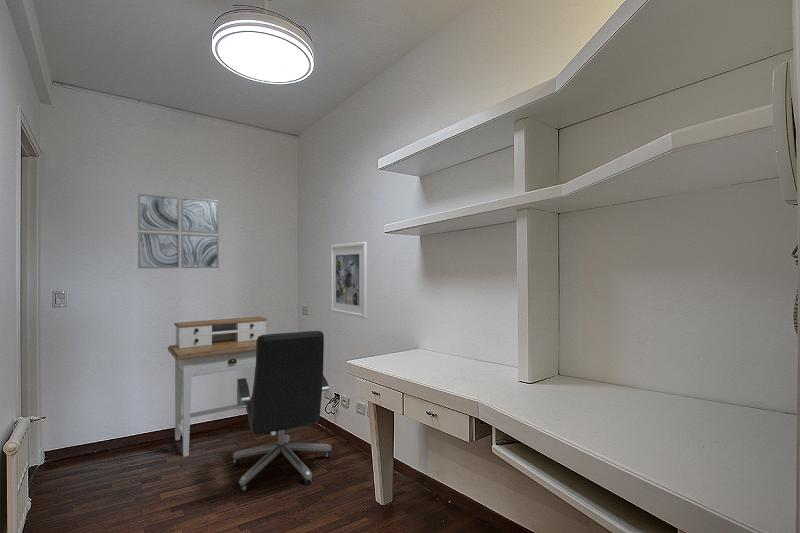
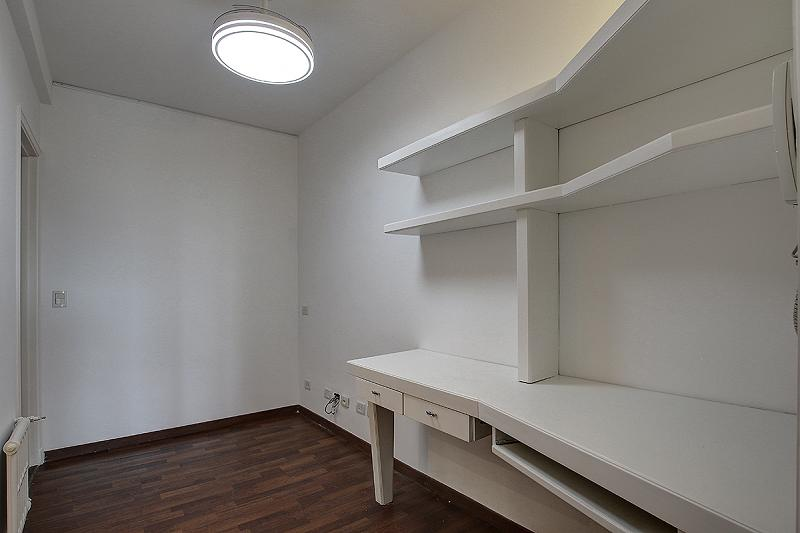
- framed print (347, 279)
- desk (226, 371)
- office chair (286, 396)
- wall art (181, 231)
